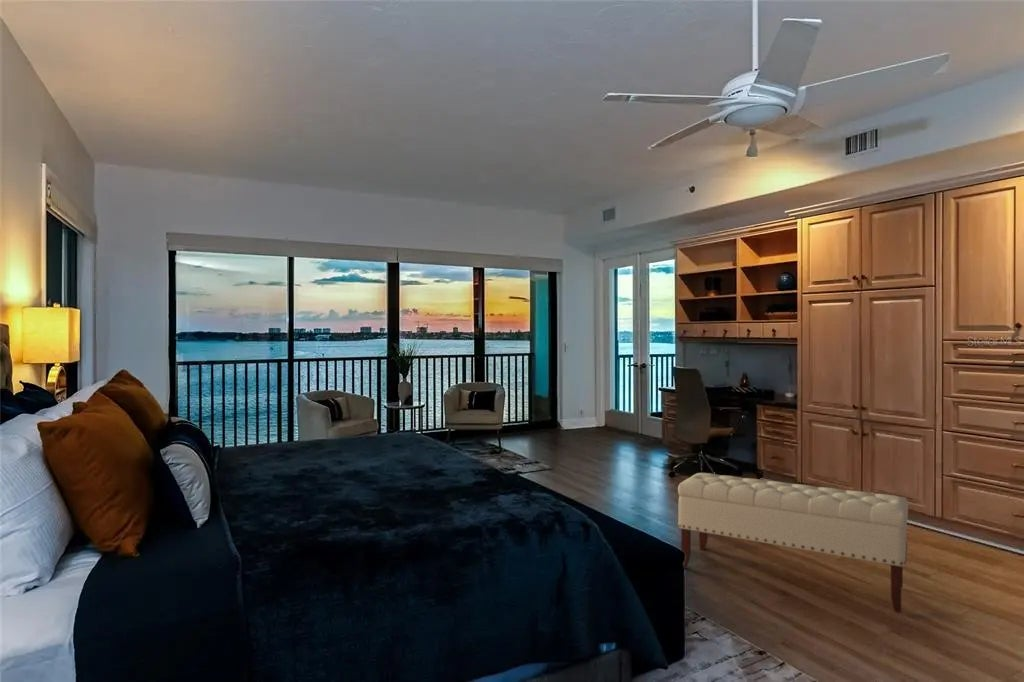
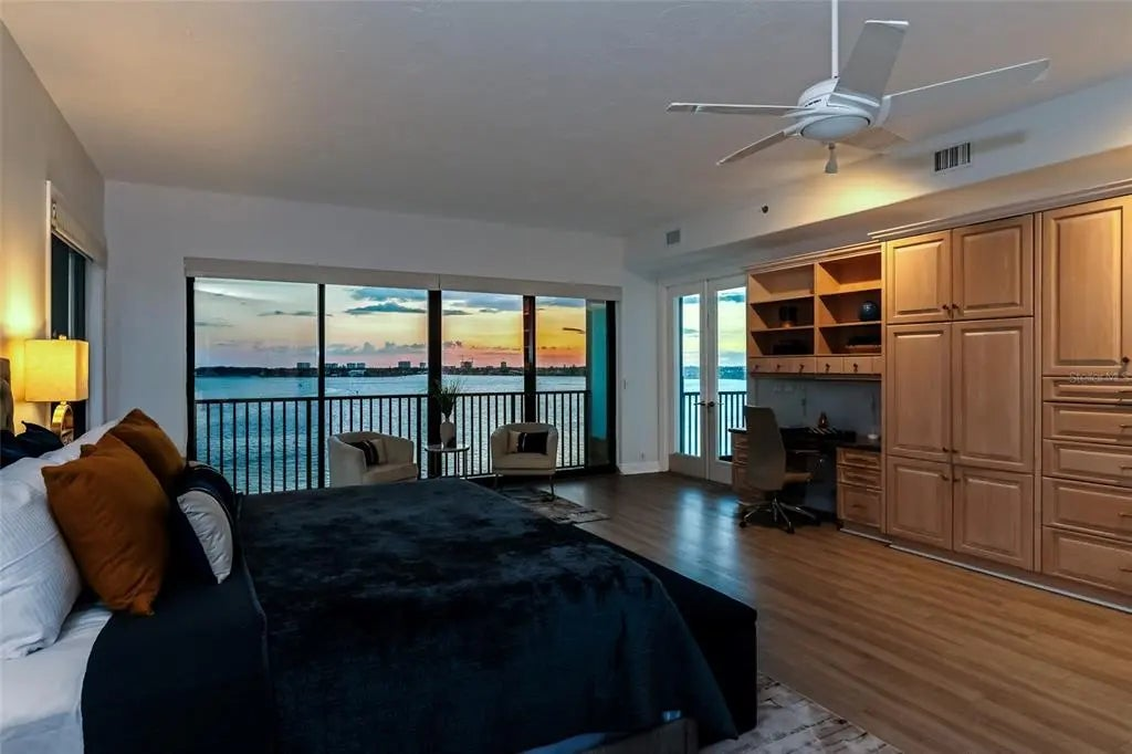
- bench (787, 532)
